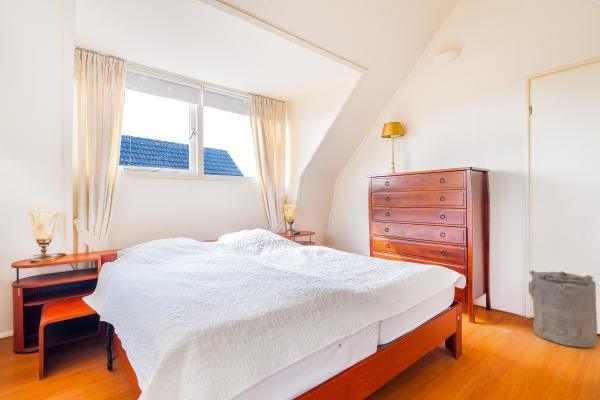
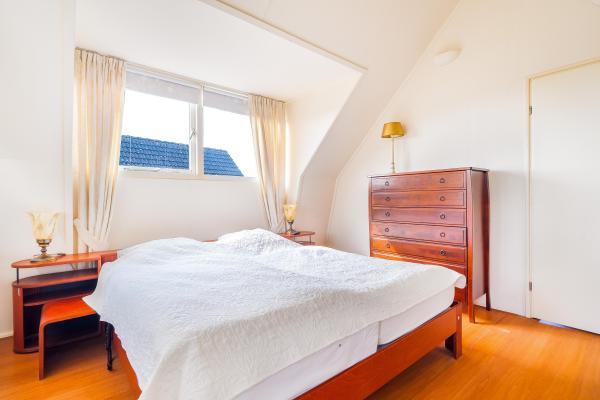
- laundry hamper (560, 303)
